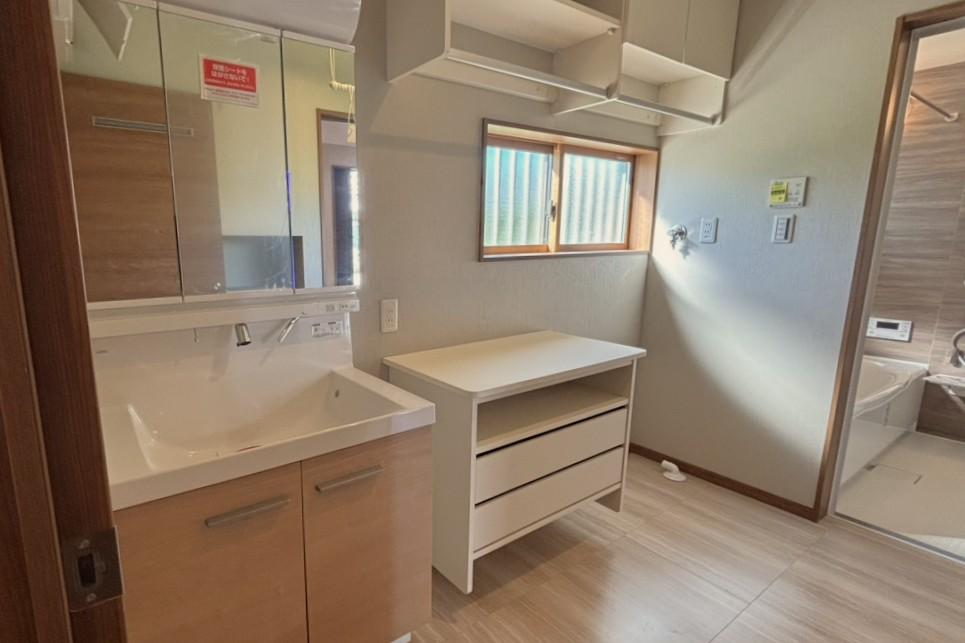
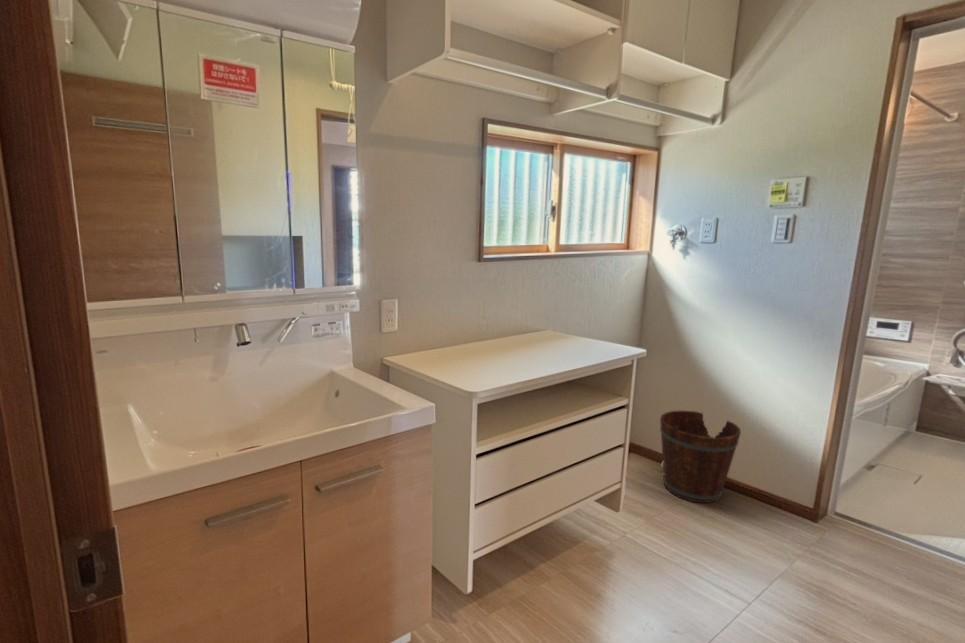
+ bucket (695, 455)
